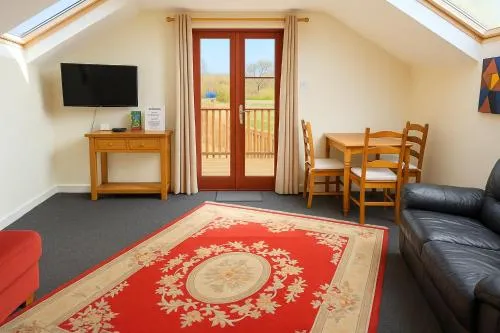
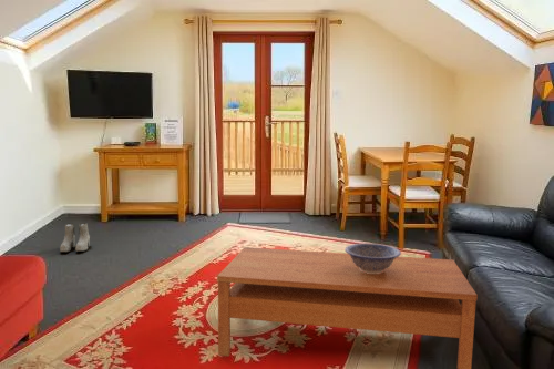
+ decorative bowl (371, 259)
+ coffee table (341, 305)
+ boots (74, 236)
